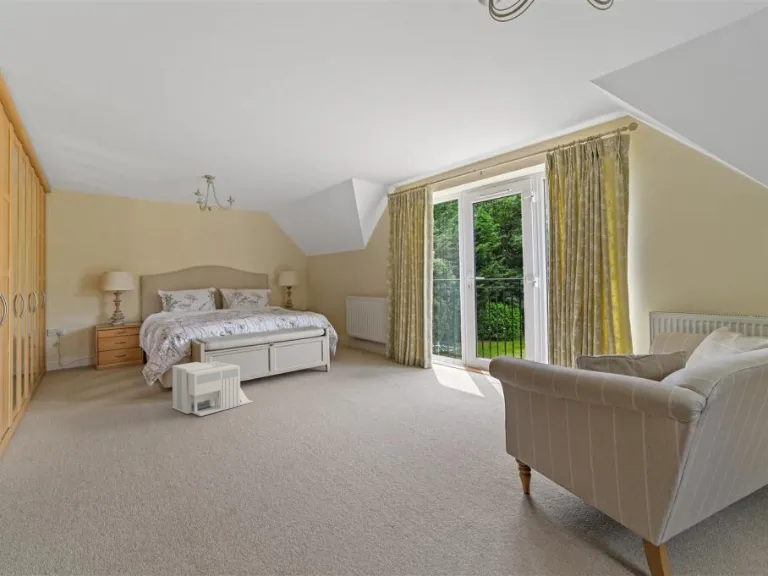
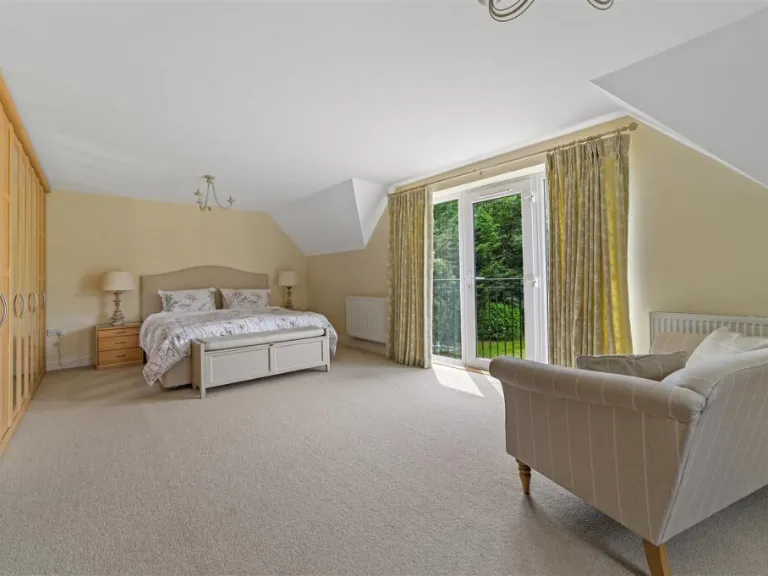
- architectural model (213, 384)
